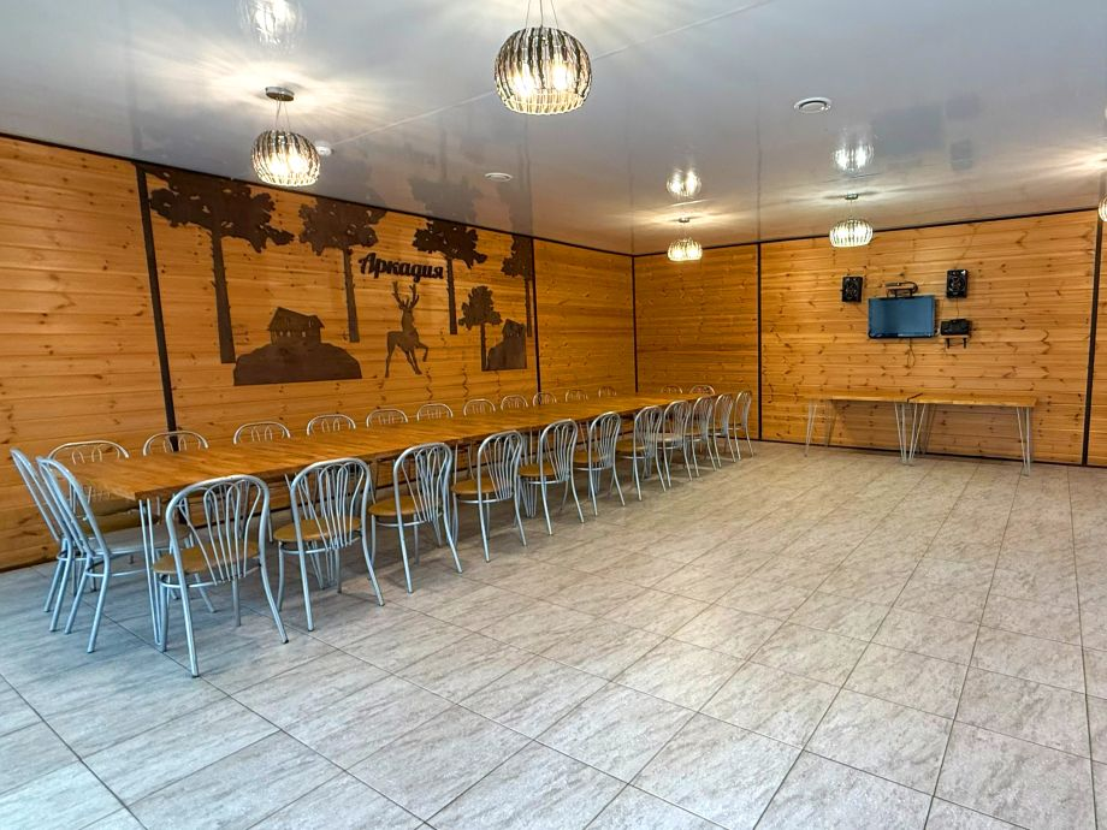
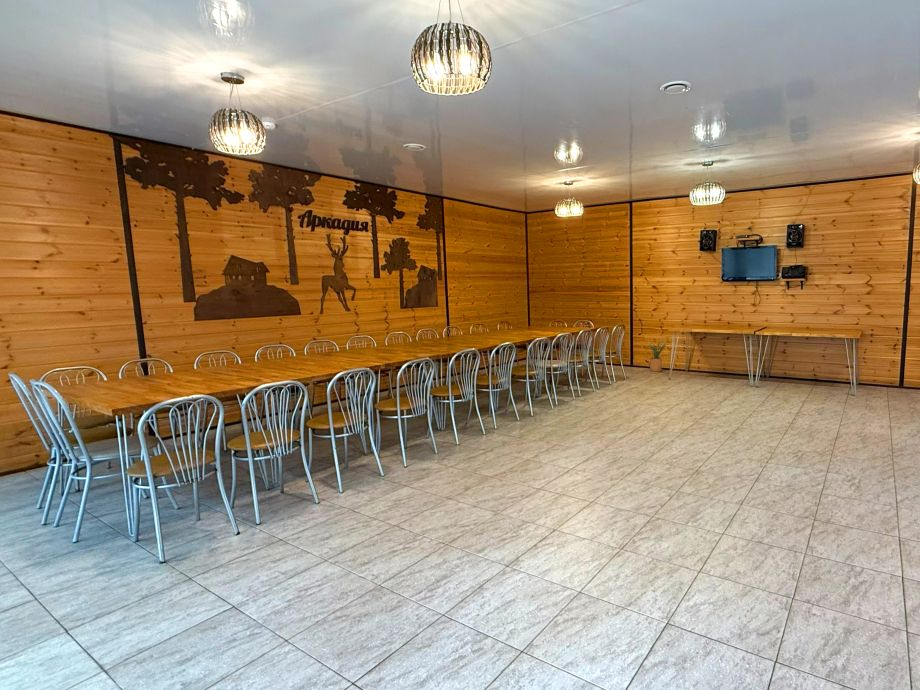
+ house plant (655, 354)
